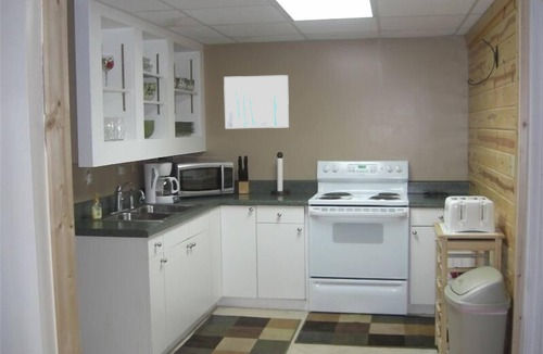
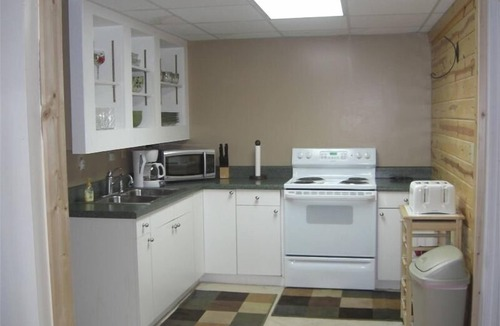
- wall art (256, 102)
